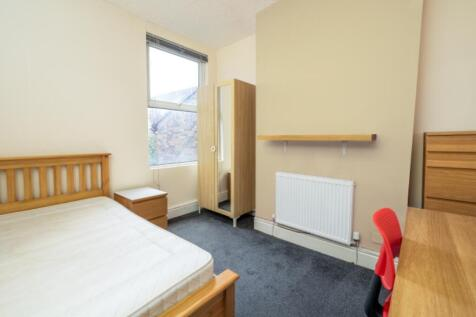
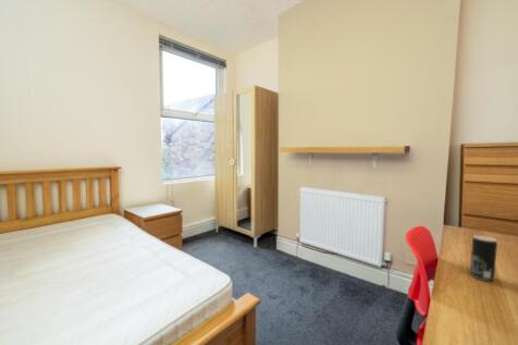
+ beverage can (483, 257)
